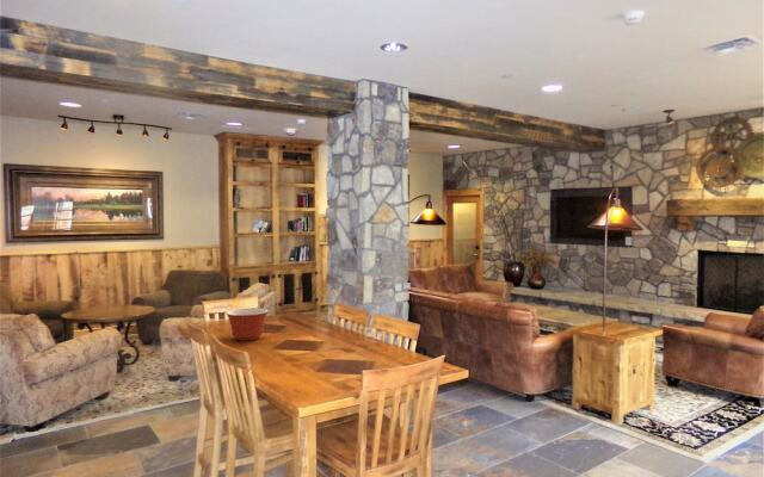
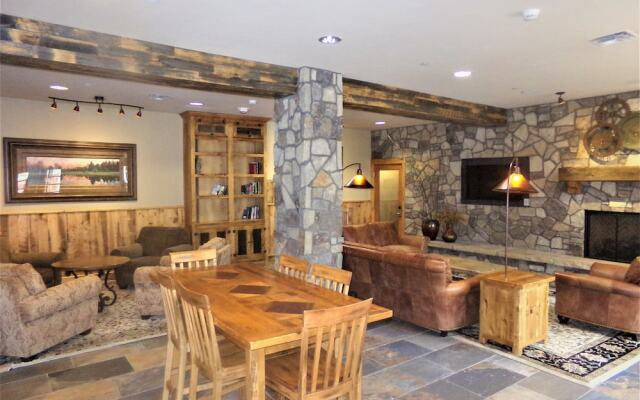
- mixing bowl (247, 324)
